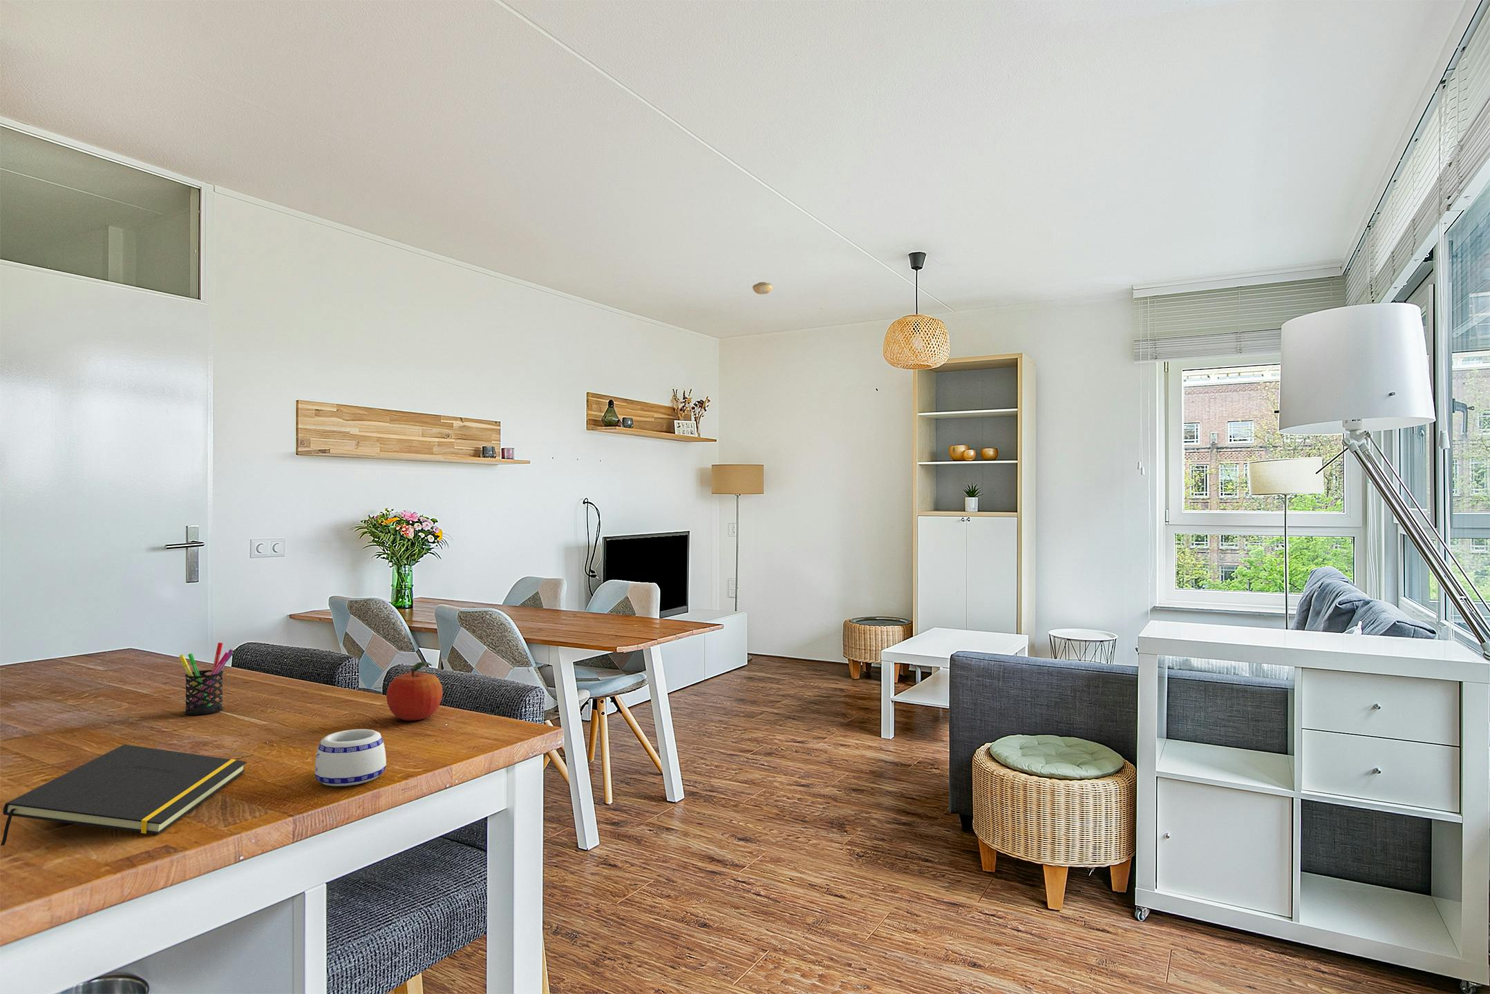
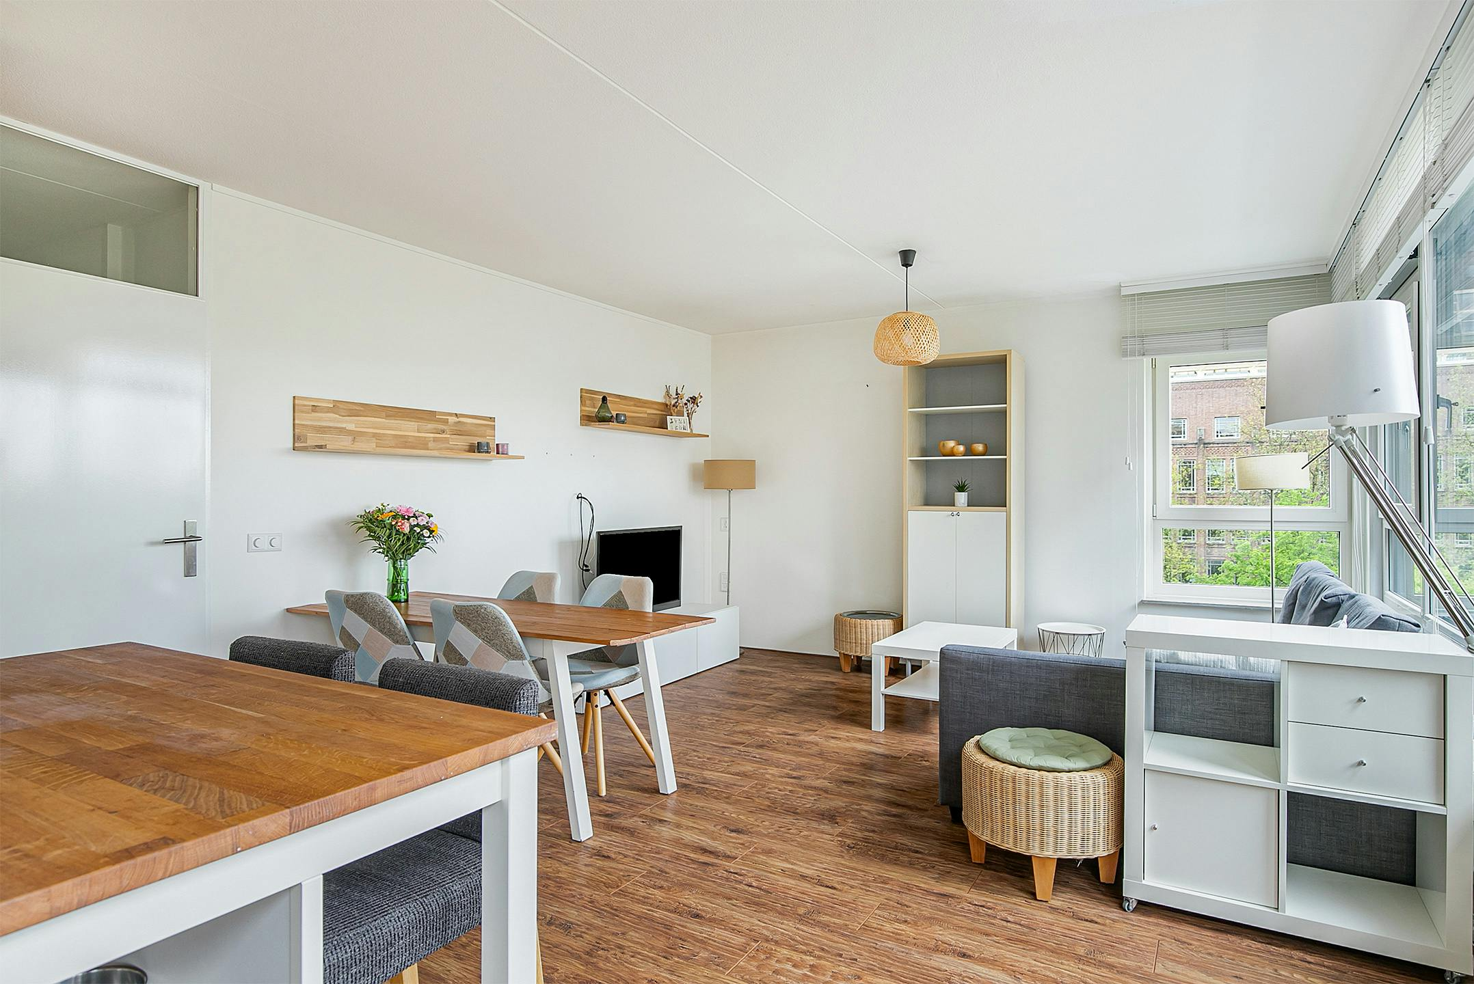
- fruit (414, 690)
- smoke detector (763, 287)
- pen holder (203, 677)
- notepad (139, 784)
- mug (349, 753)
